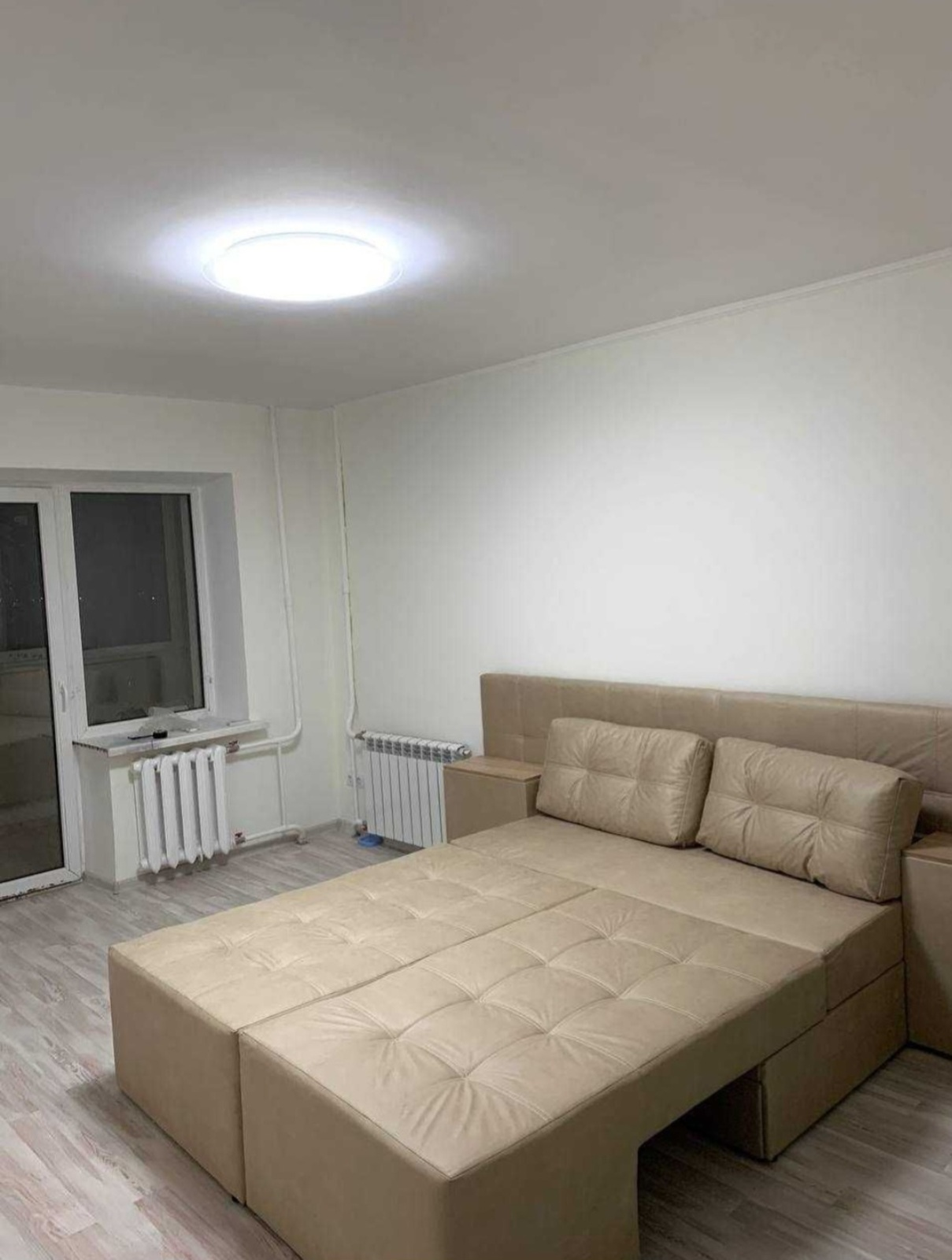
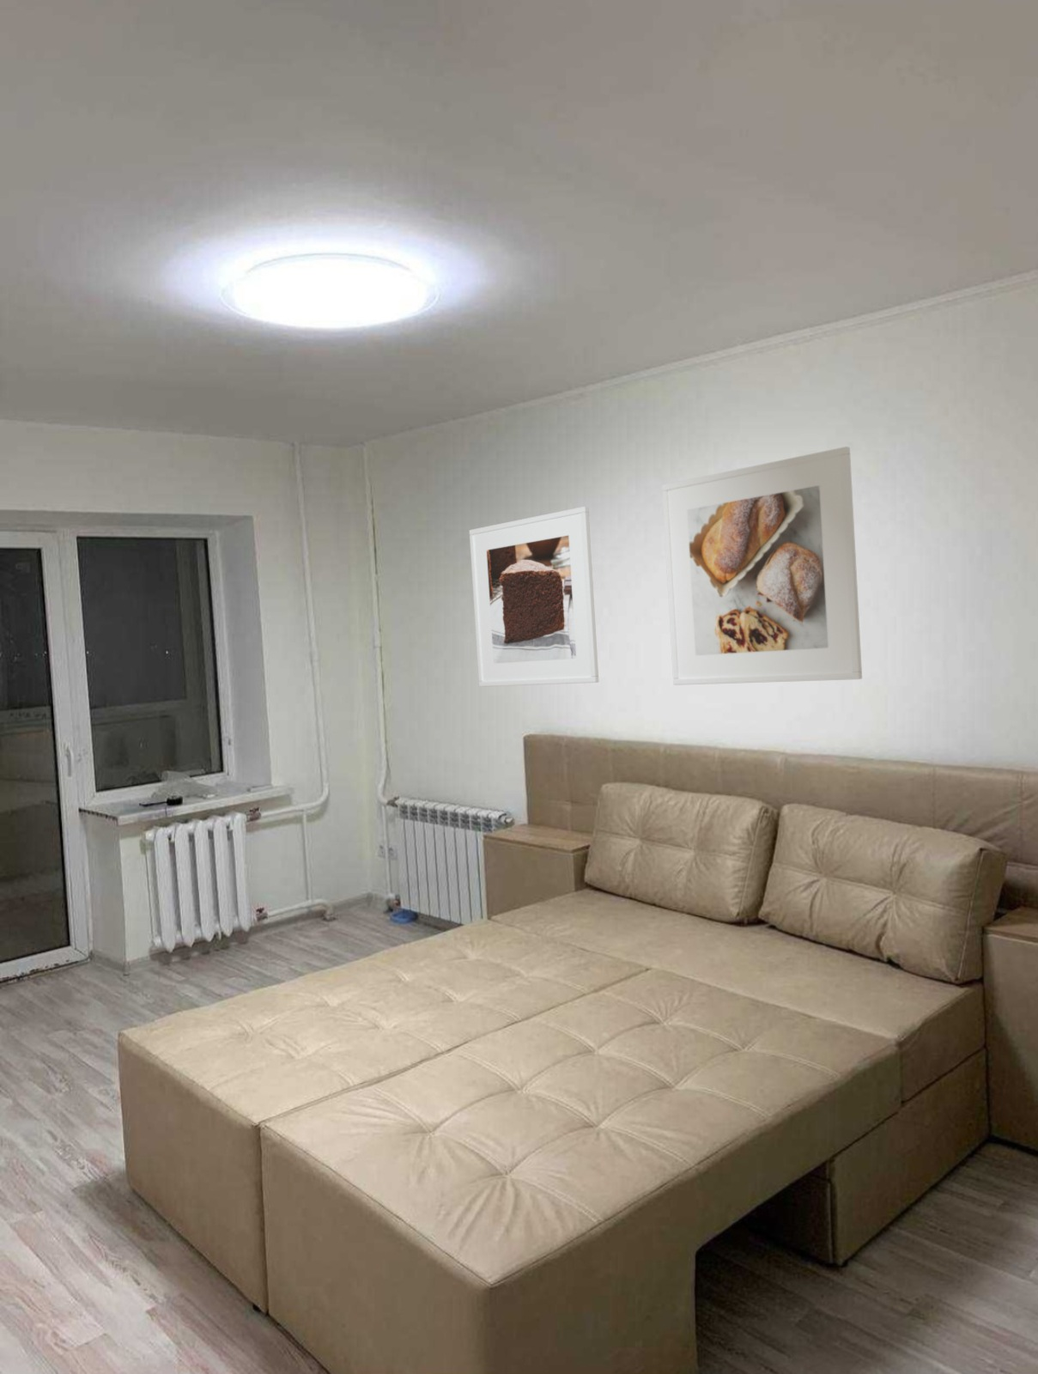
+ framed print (530, 602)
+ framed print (755, 575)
